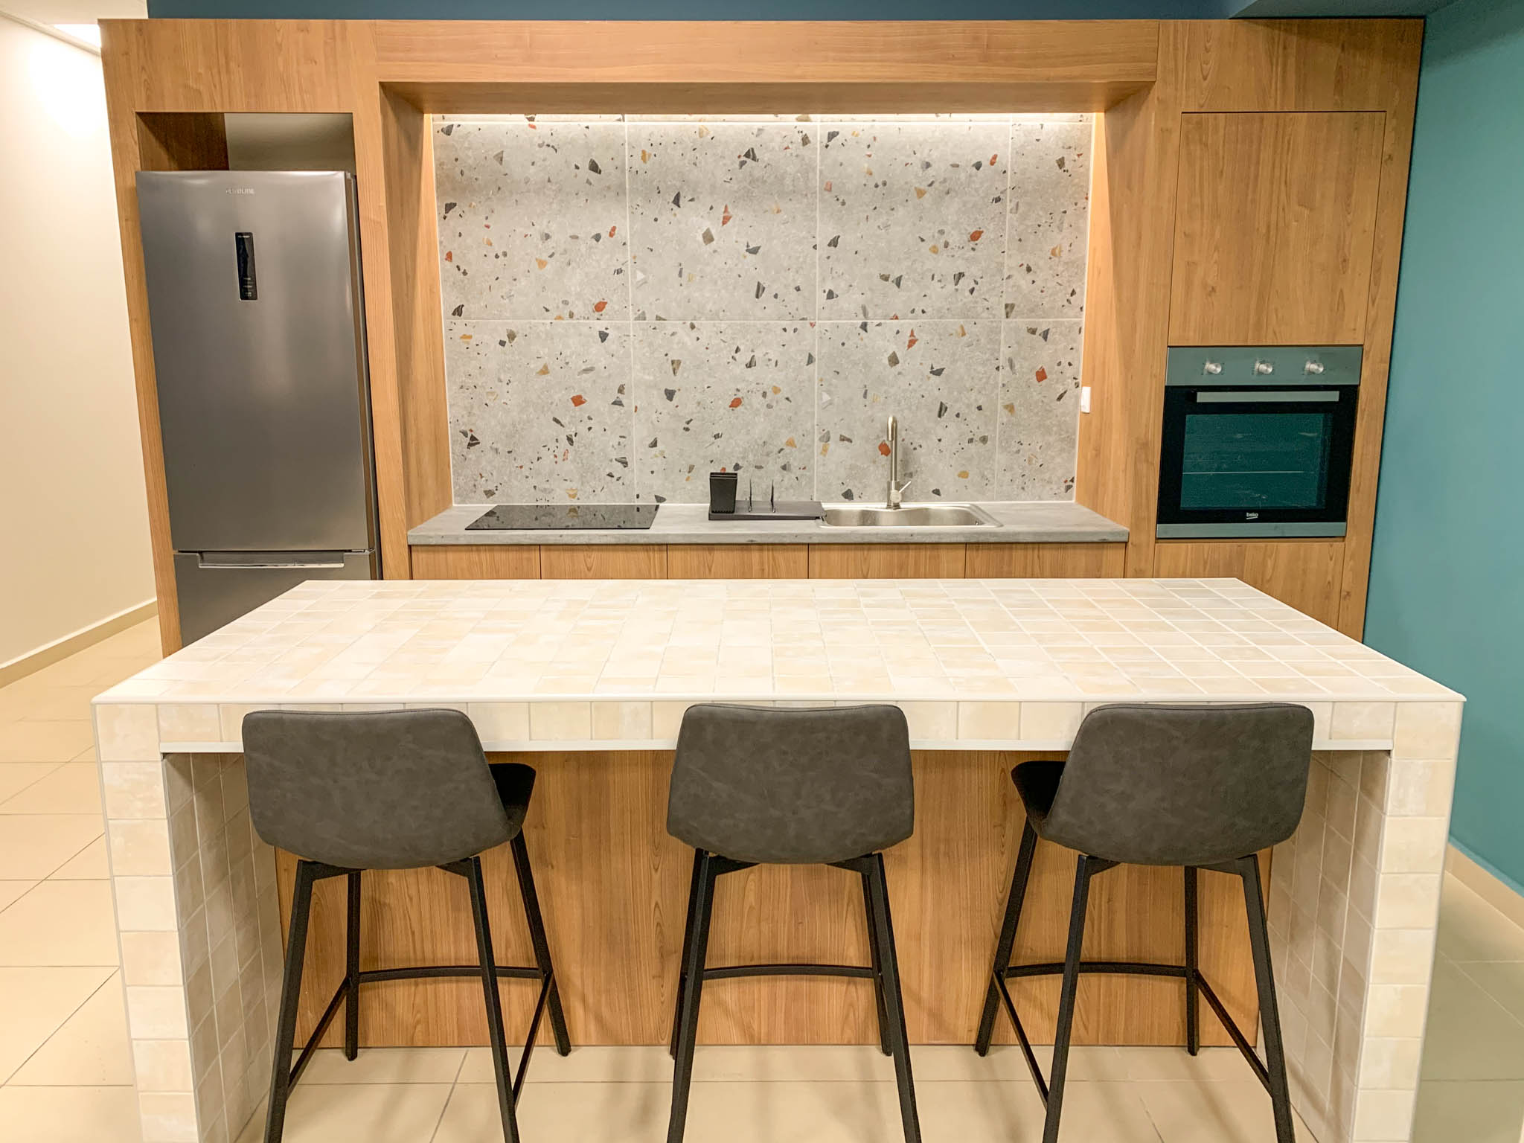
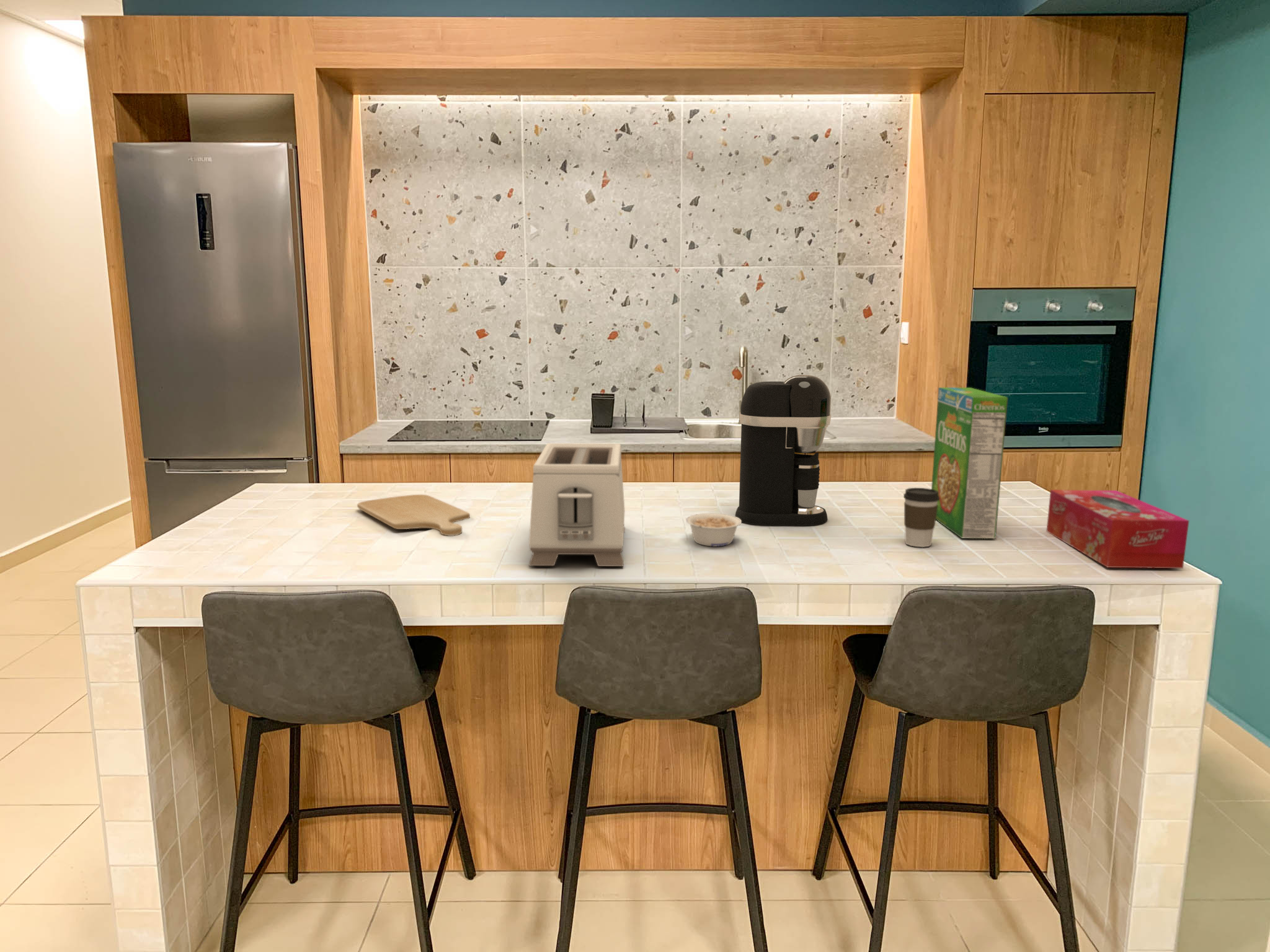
+ chopping board (421, 514)
+ tissue box (1112, 526)
+ legume (714, 529)
+ cereal box (966, 460)
+ coffee cup (920, 517)
+ coffee maker (783, 447)
+ toaster (580, 501)
